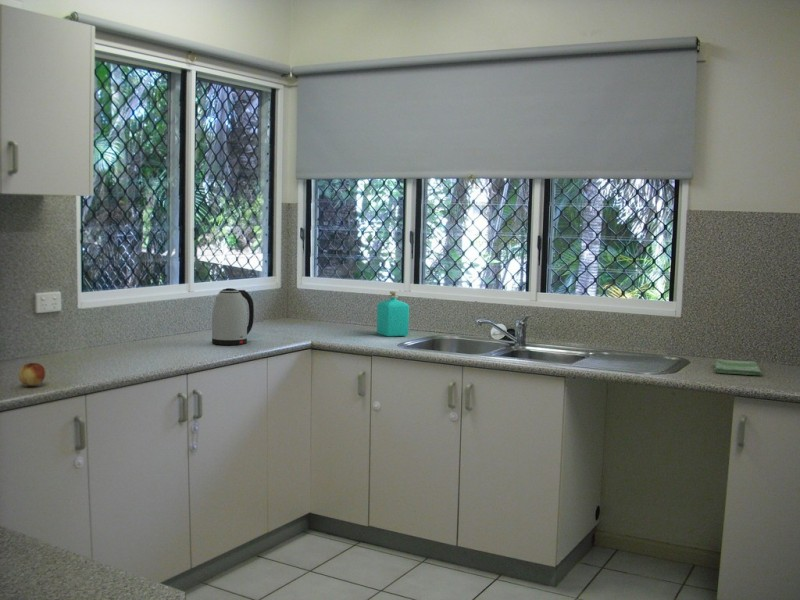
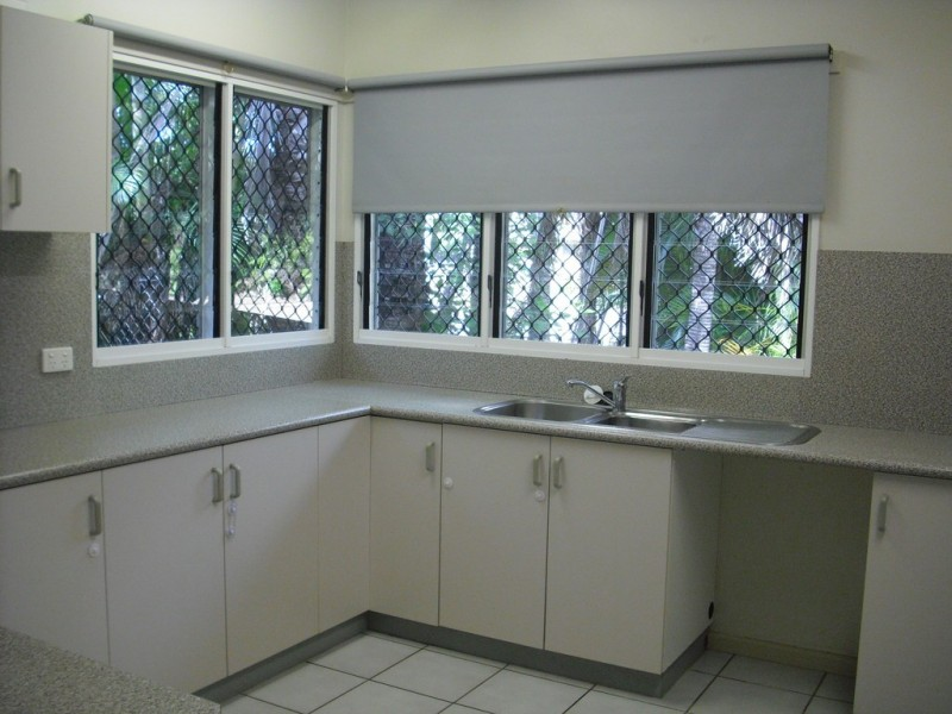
- dish towel (736, 366)
- fruit (32, 374)
- soap bottle (392, 313)
- kettle (234, 315)
